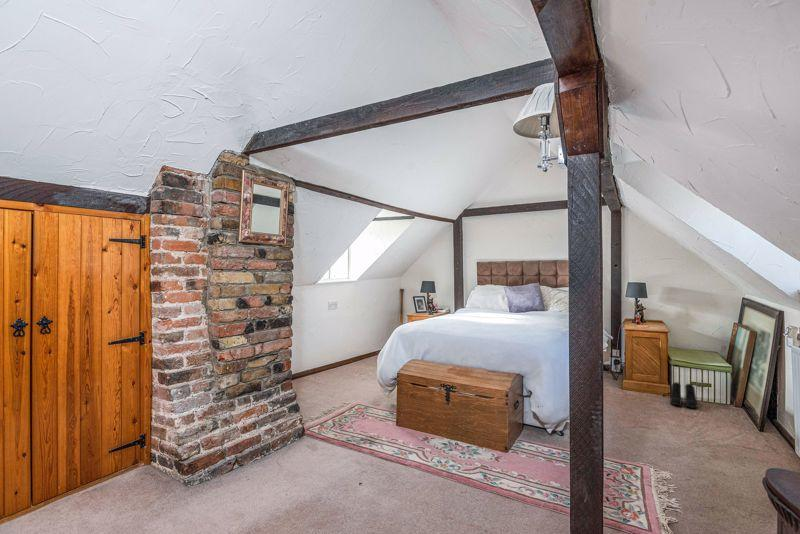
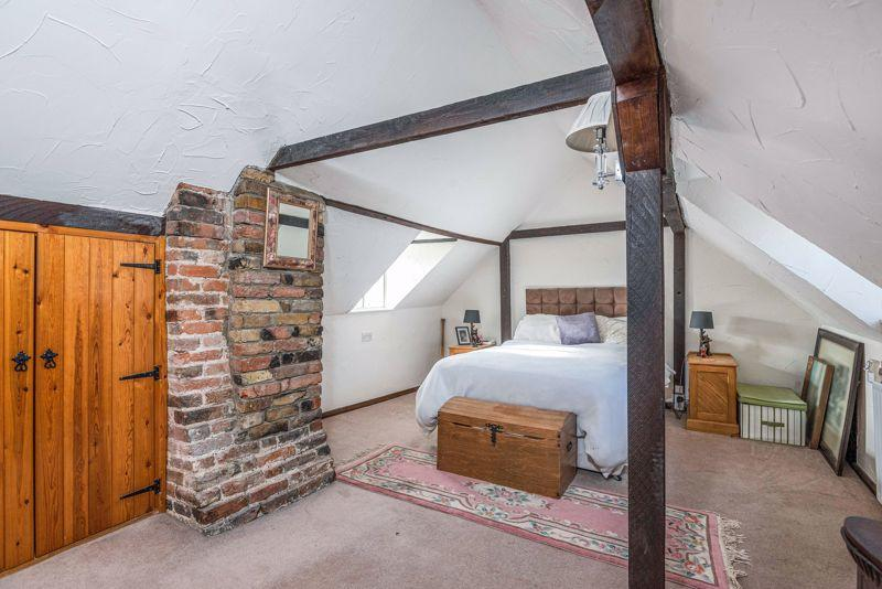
- boots (685, 394)
